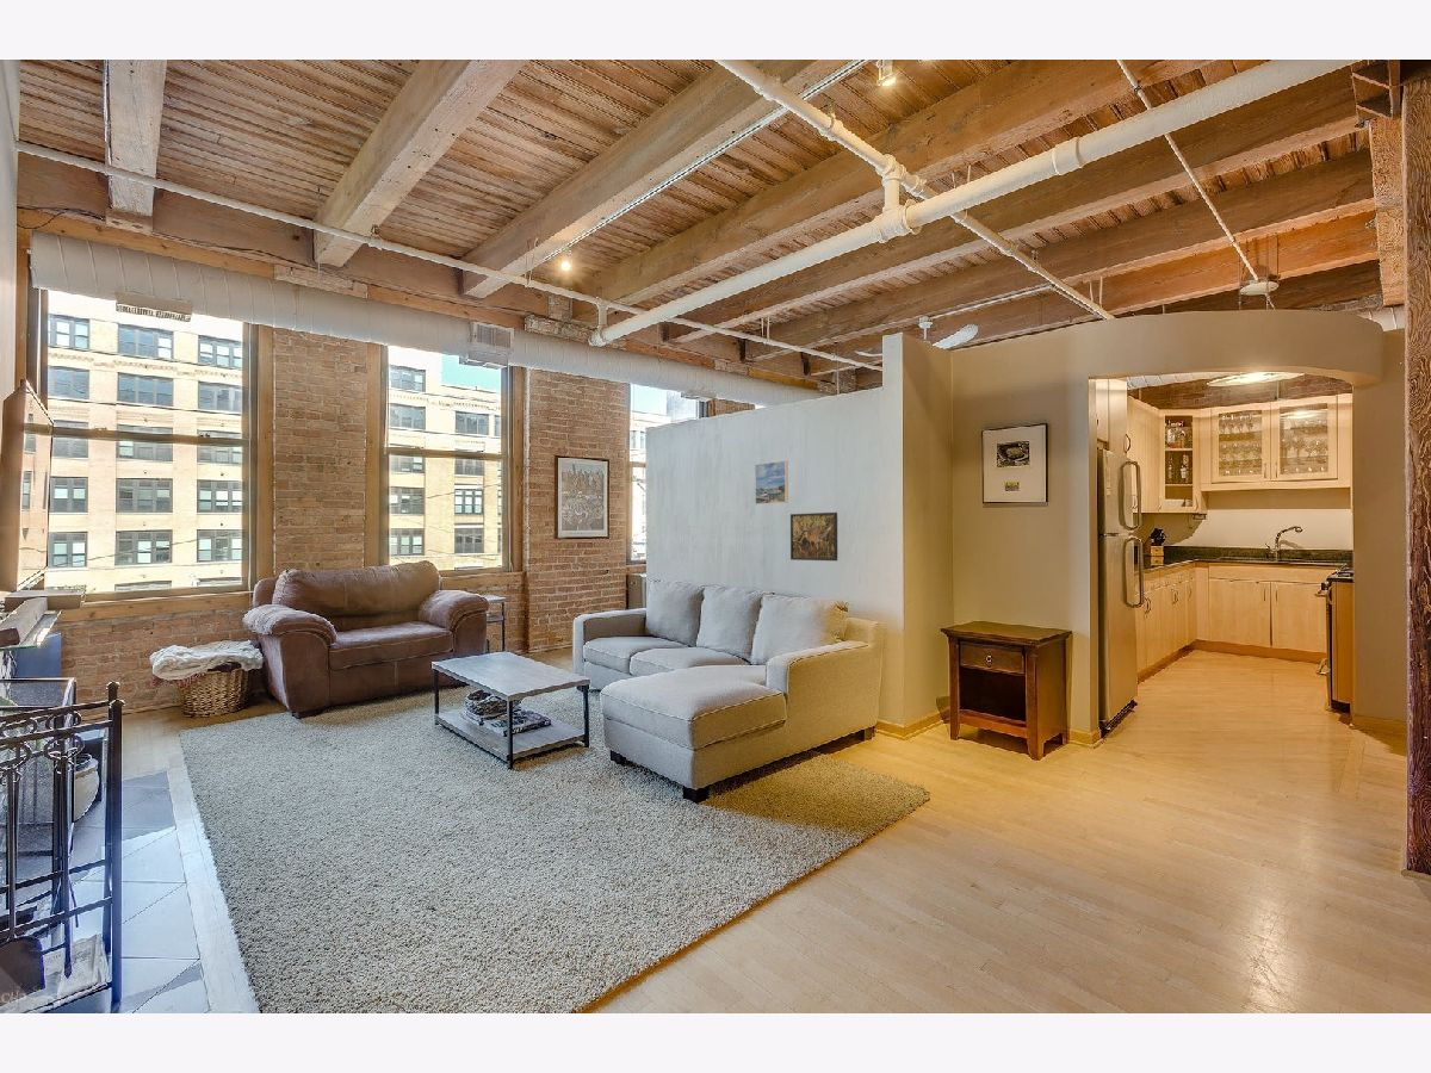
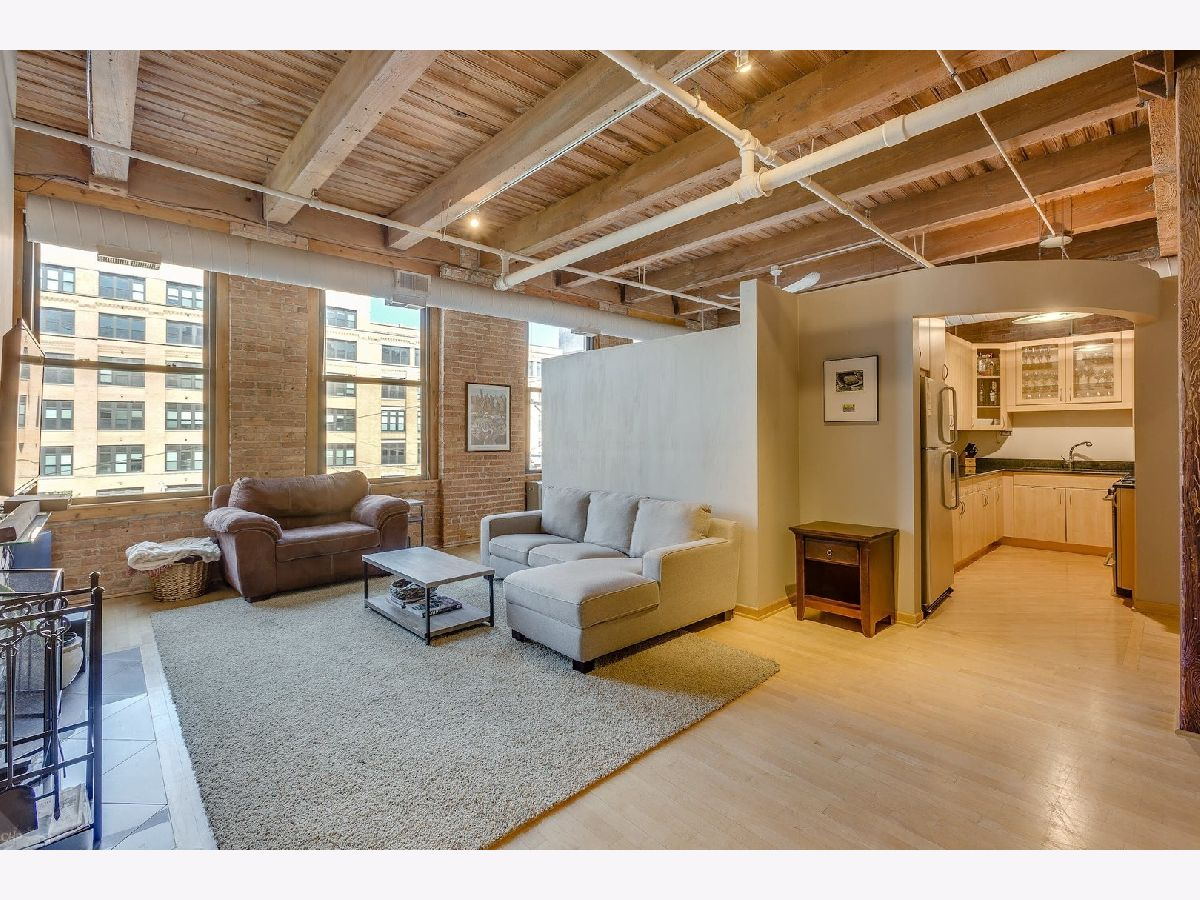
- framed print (813, 536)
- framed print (770, 483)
